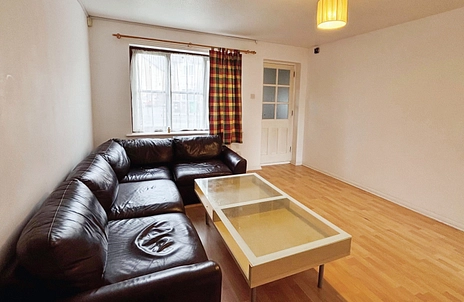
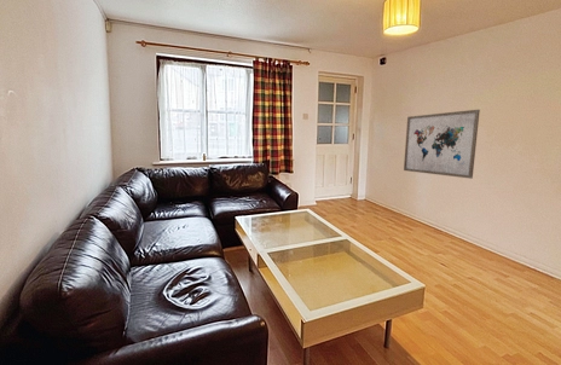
+ wall art (435, 144)
